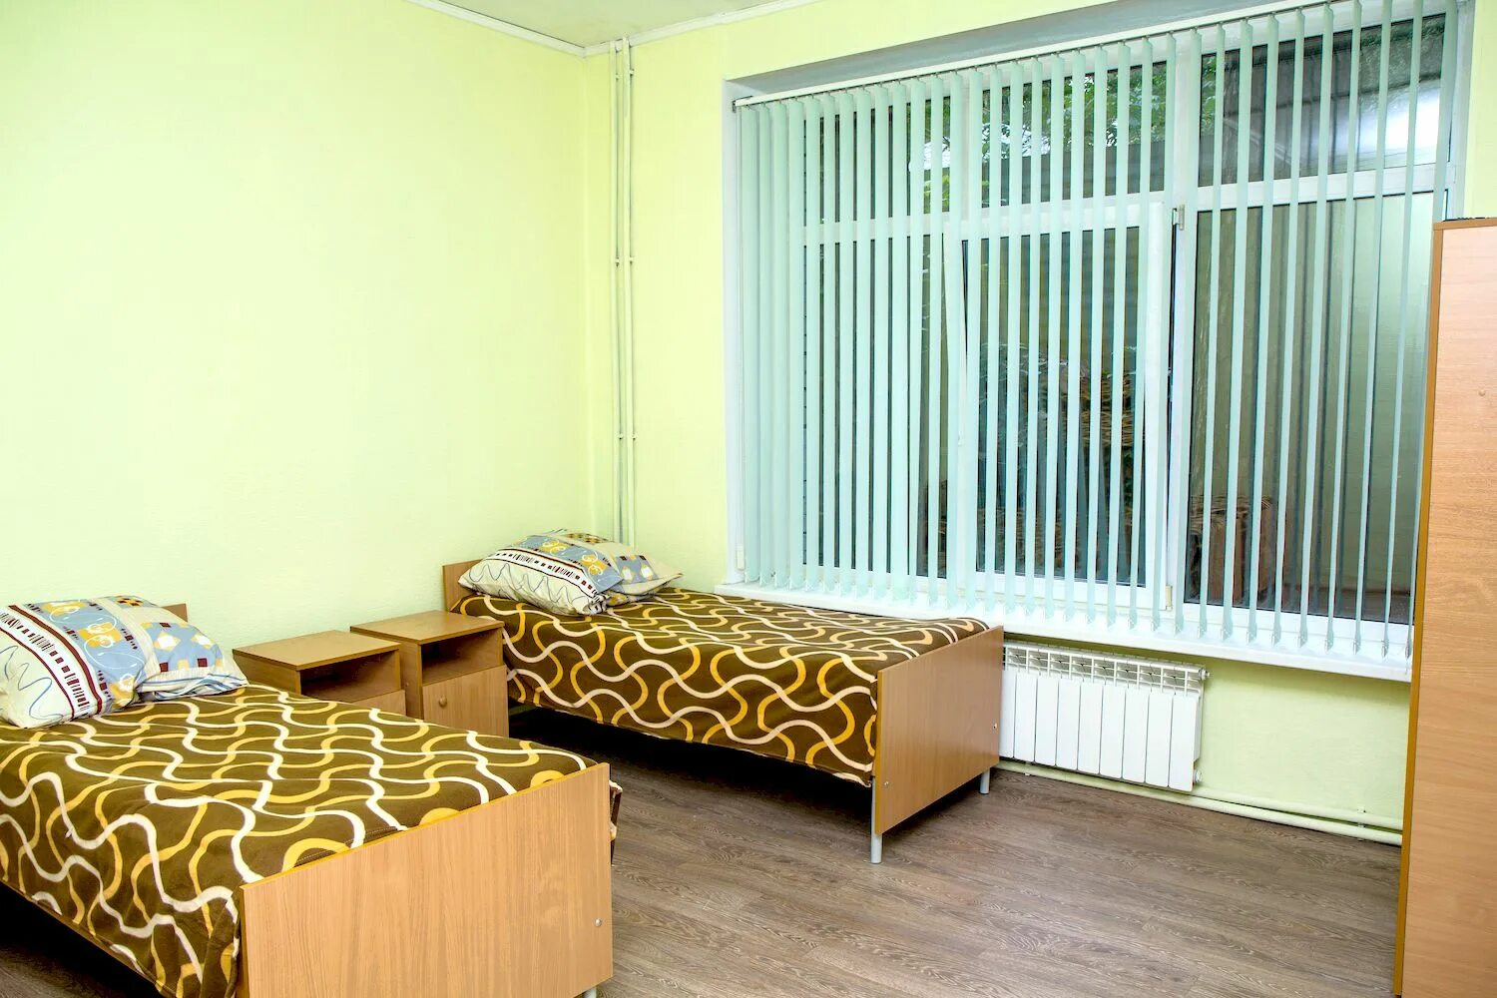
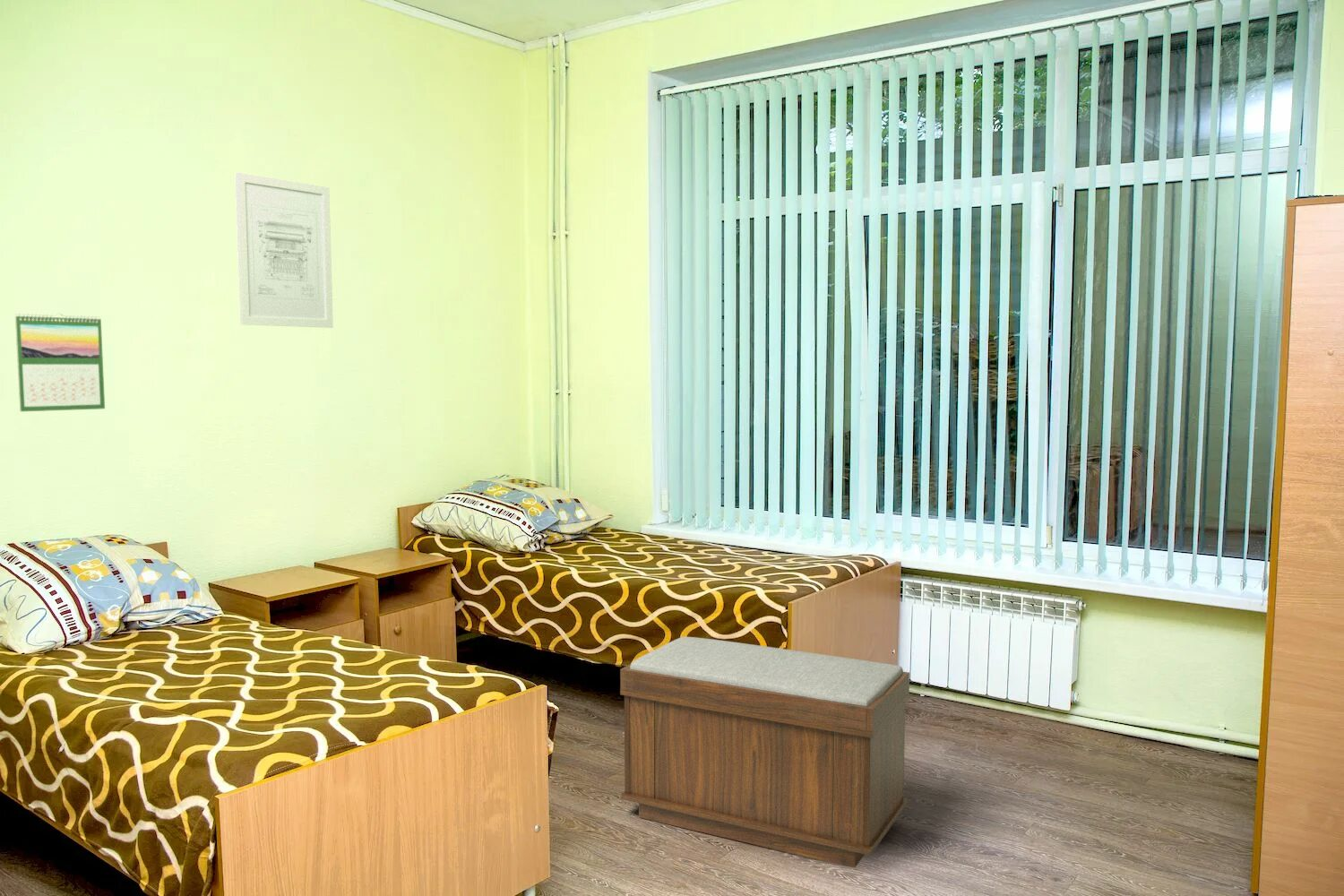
+ bench (764, 739)
+ wall art (286, 254)
+ calendar (61, 361)
